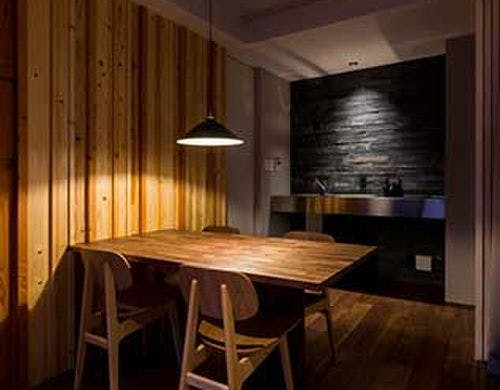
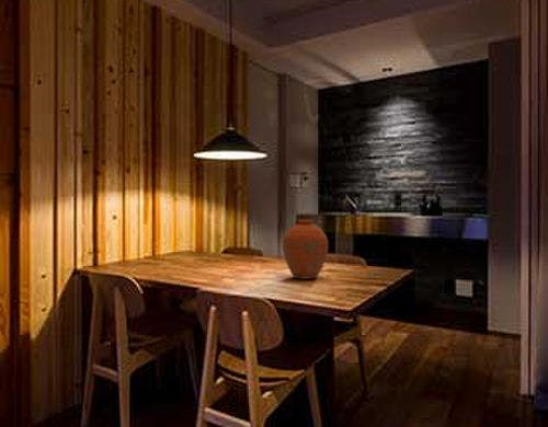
+ vase (305, 249)
